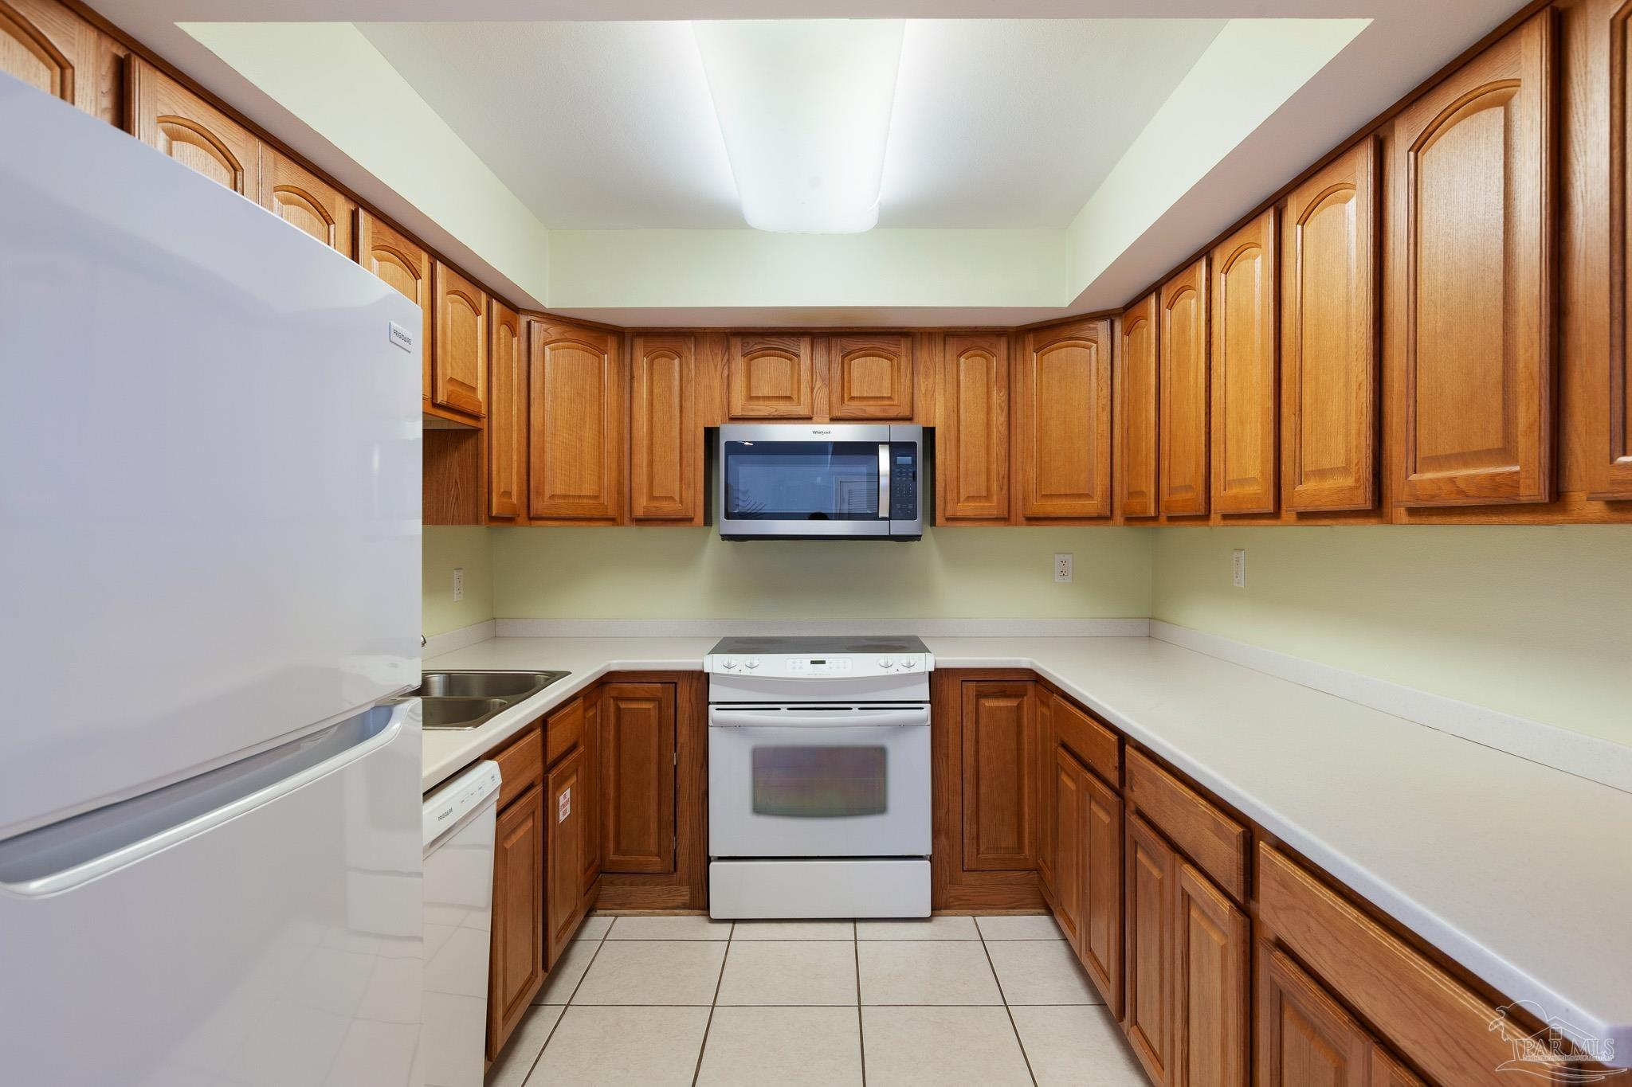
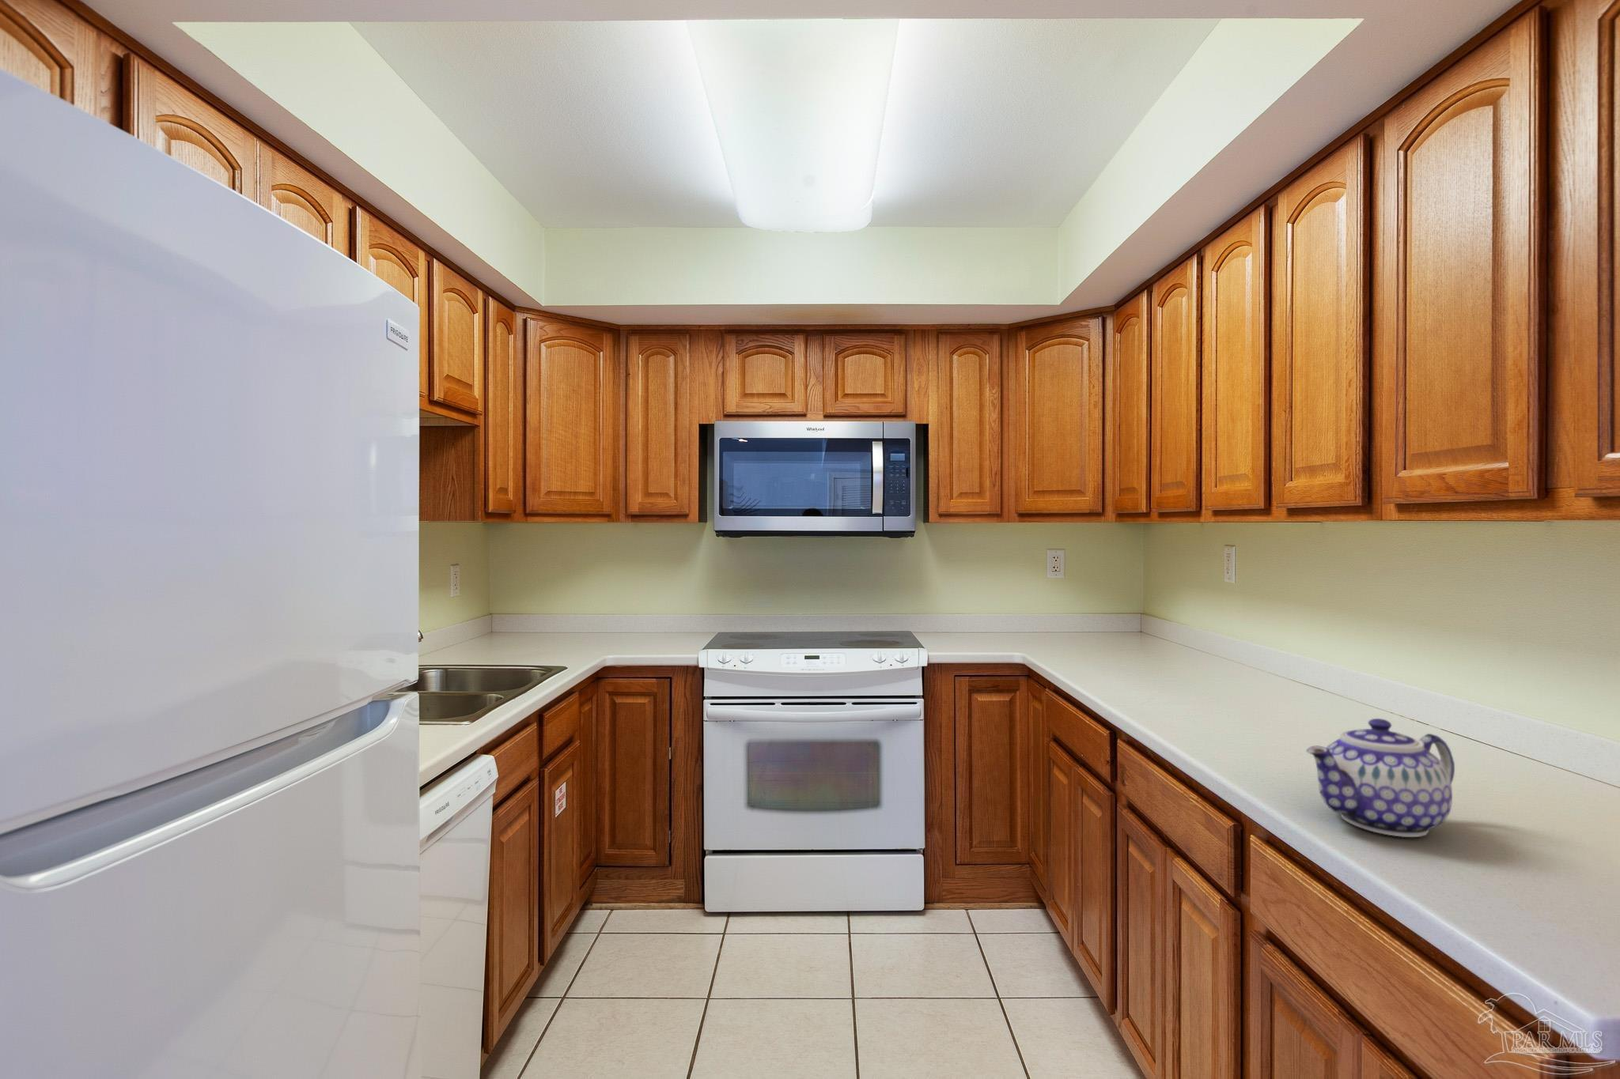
+ teapot (1382, 771)
